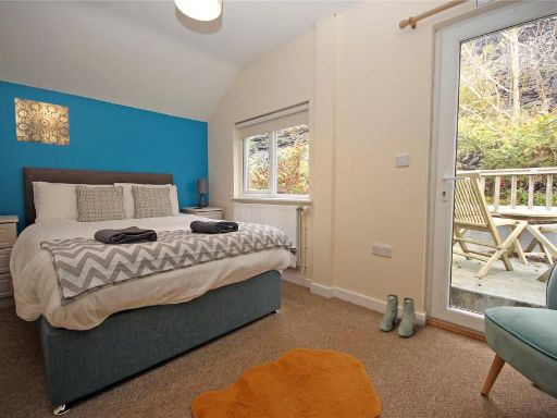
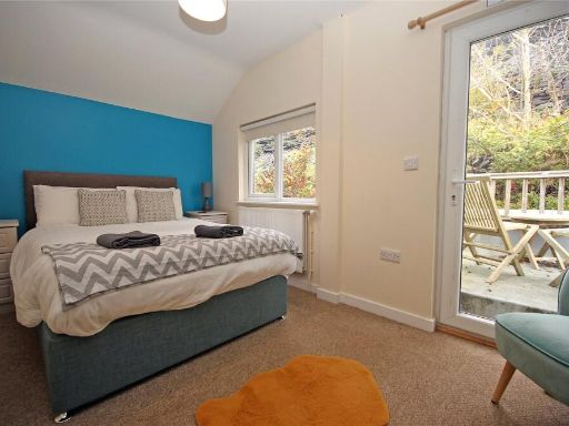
- wall art (44, 123)
- boots (397, 312)
